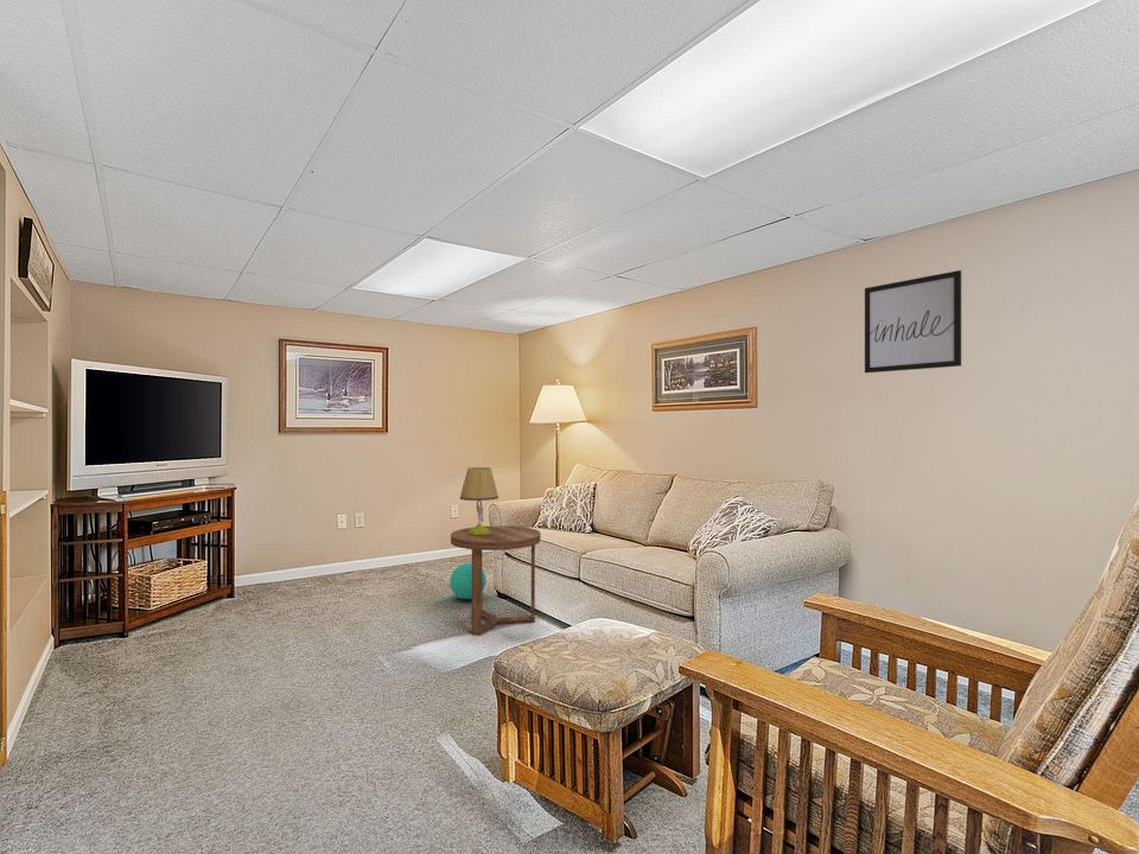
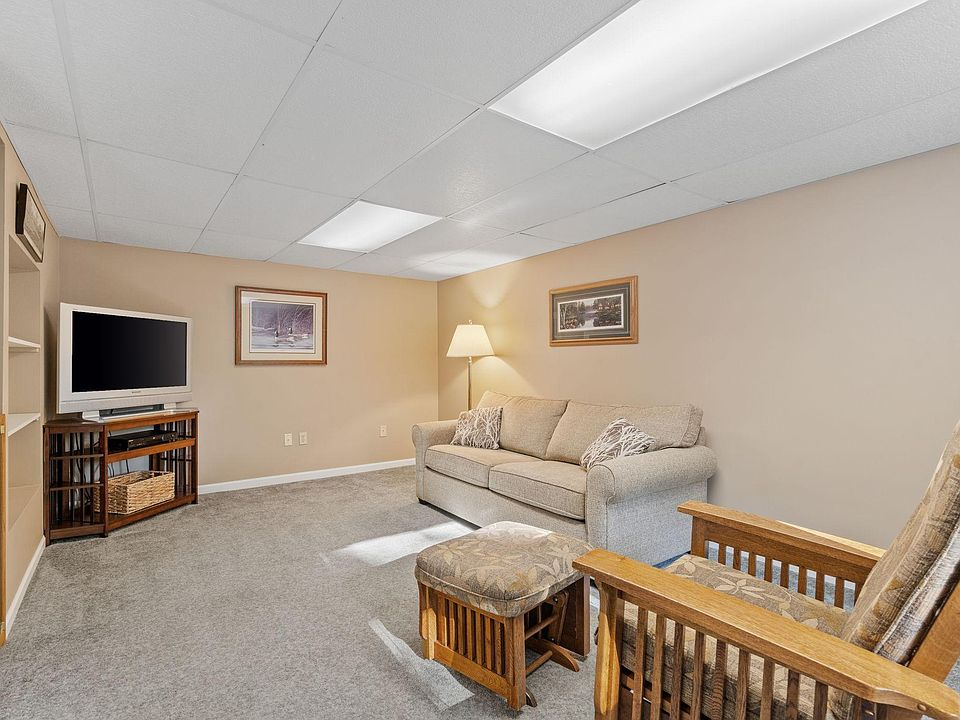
- side table (481, 578)
- ball (467, 580)
- wall art (910, 324)
- table lamp (478, 499)
